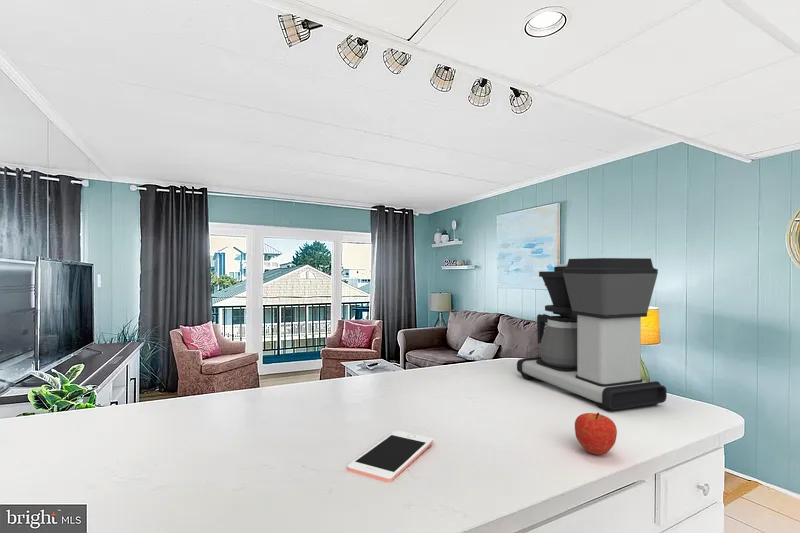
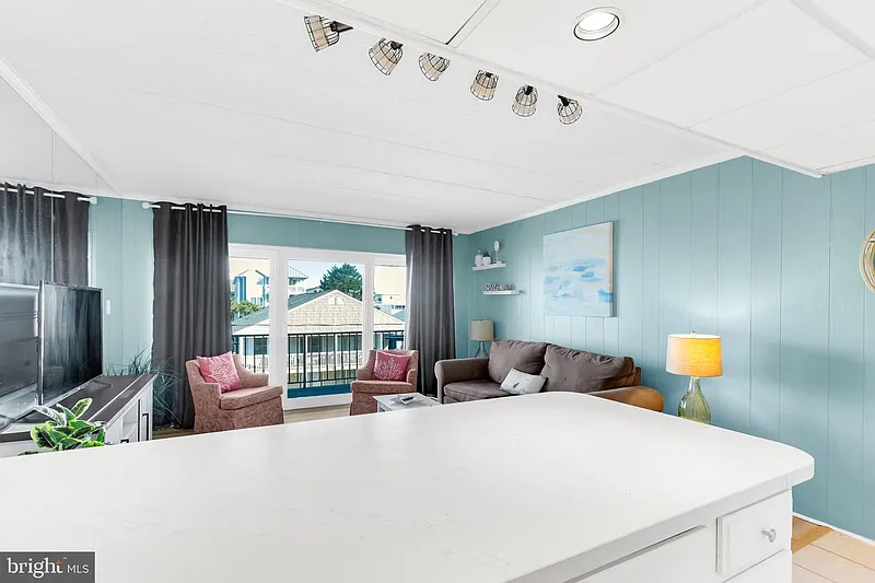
- cell phone (393, 453)
- fruit (595, 431)
- coffee maker (581, 324)
